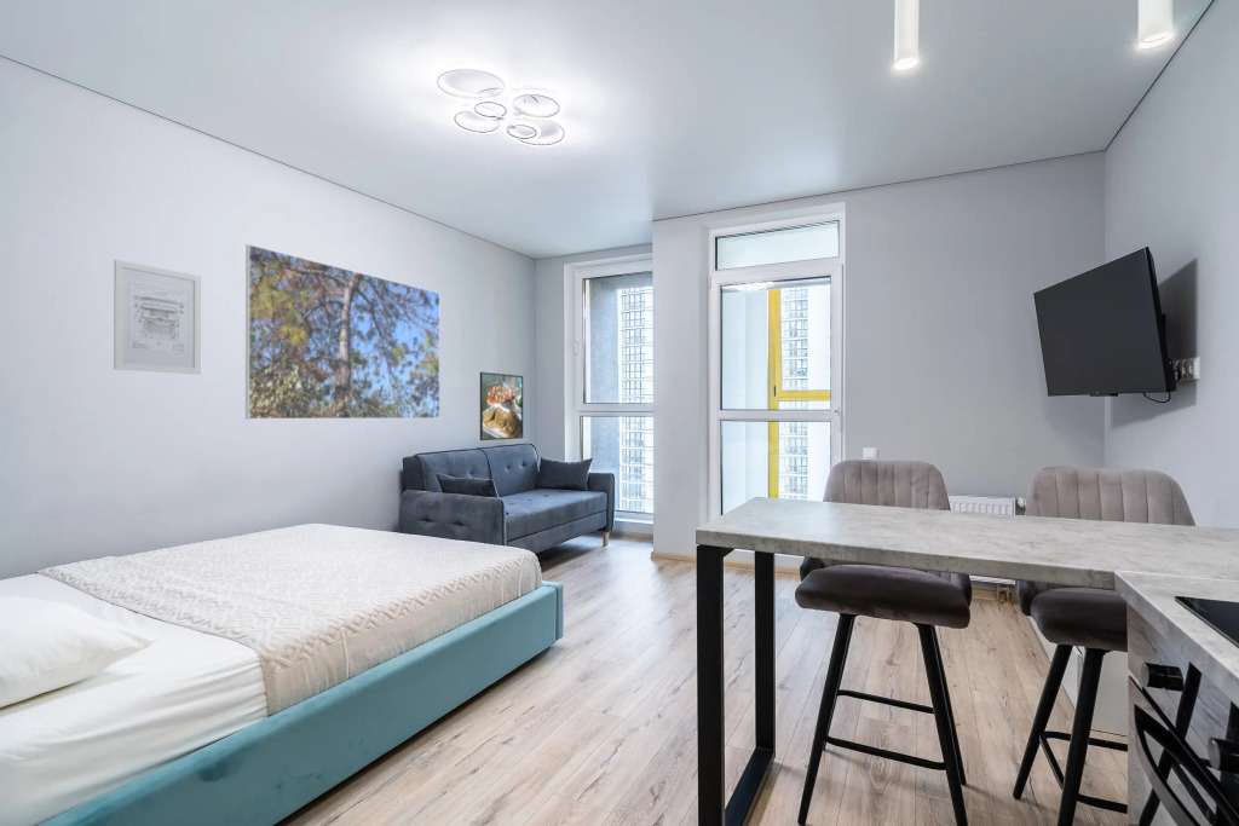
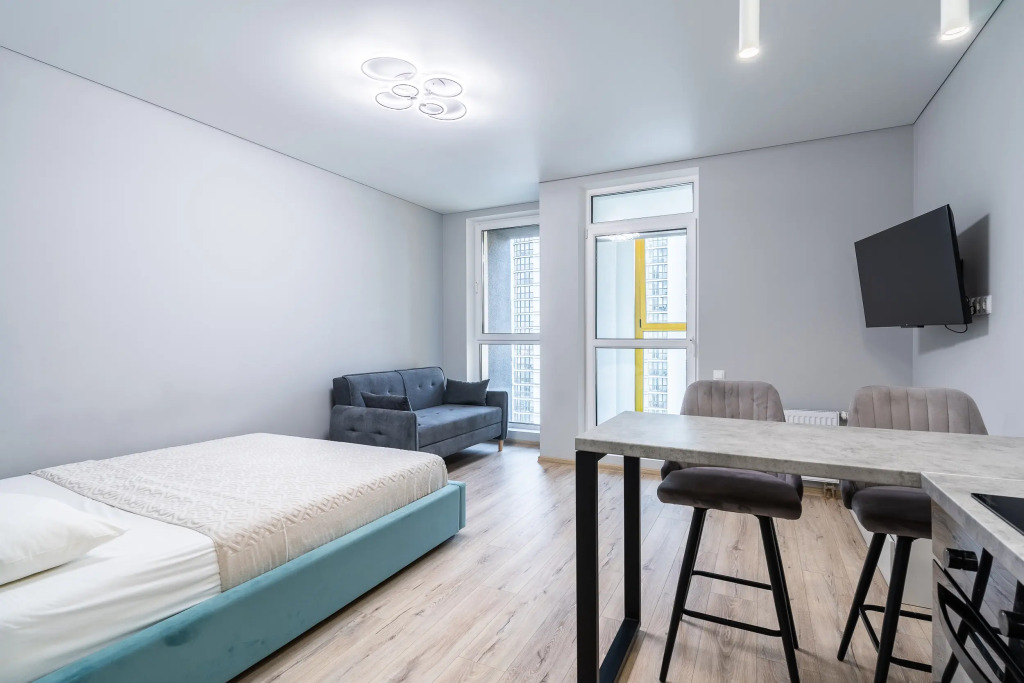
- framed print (502, 406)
- wall art (160, 319)
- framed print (358, 345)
